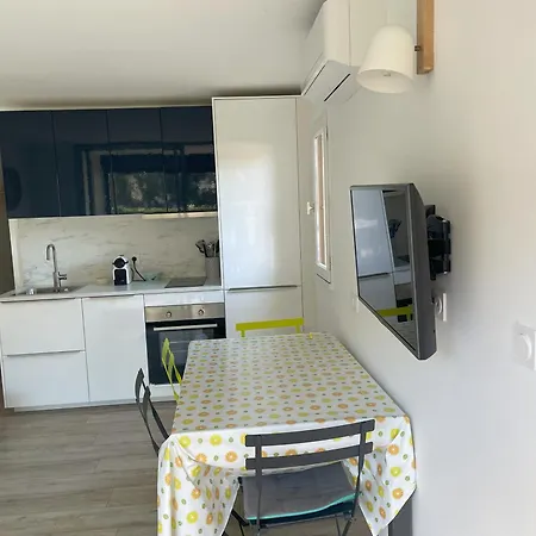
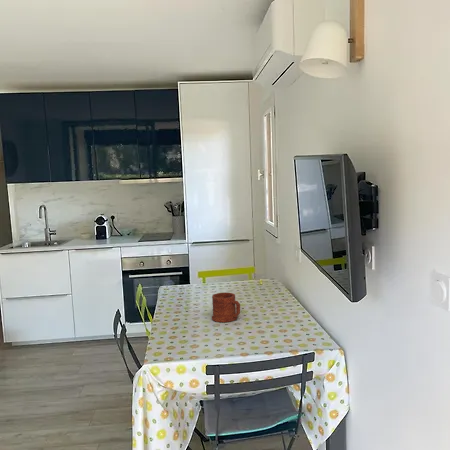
+ mug (226, 307)
